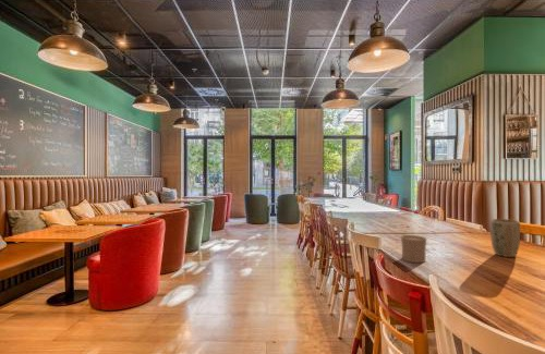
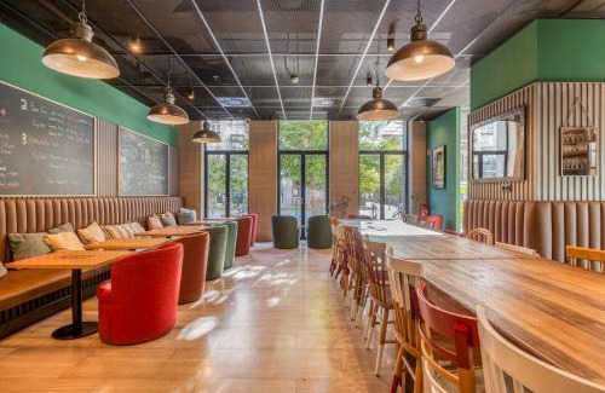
- plant pot (505, 237)
- cup (413, 248)
